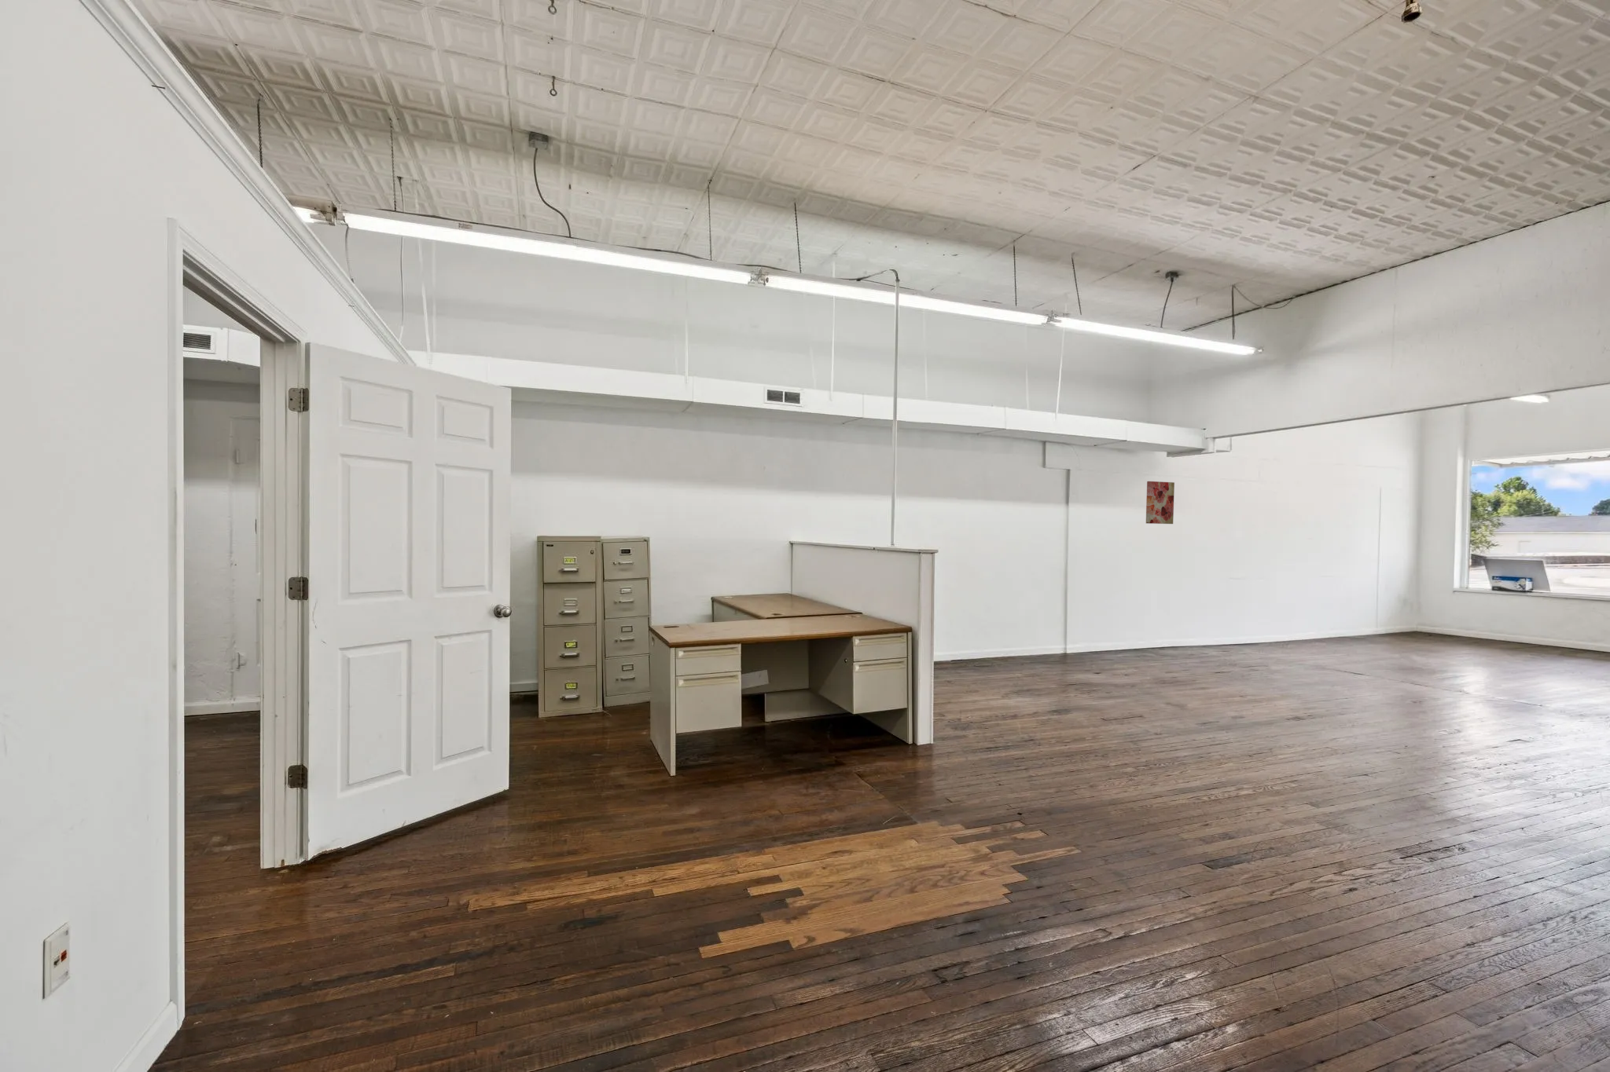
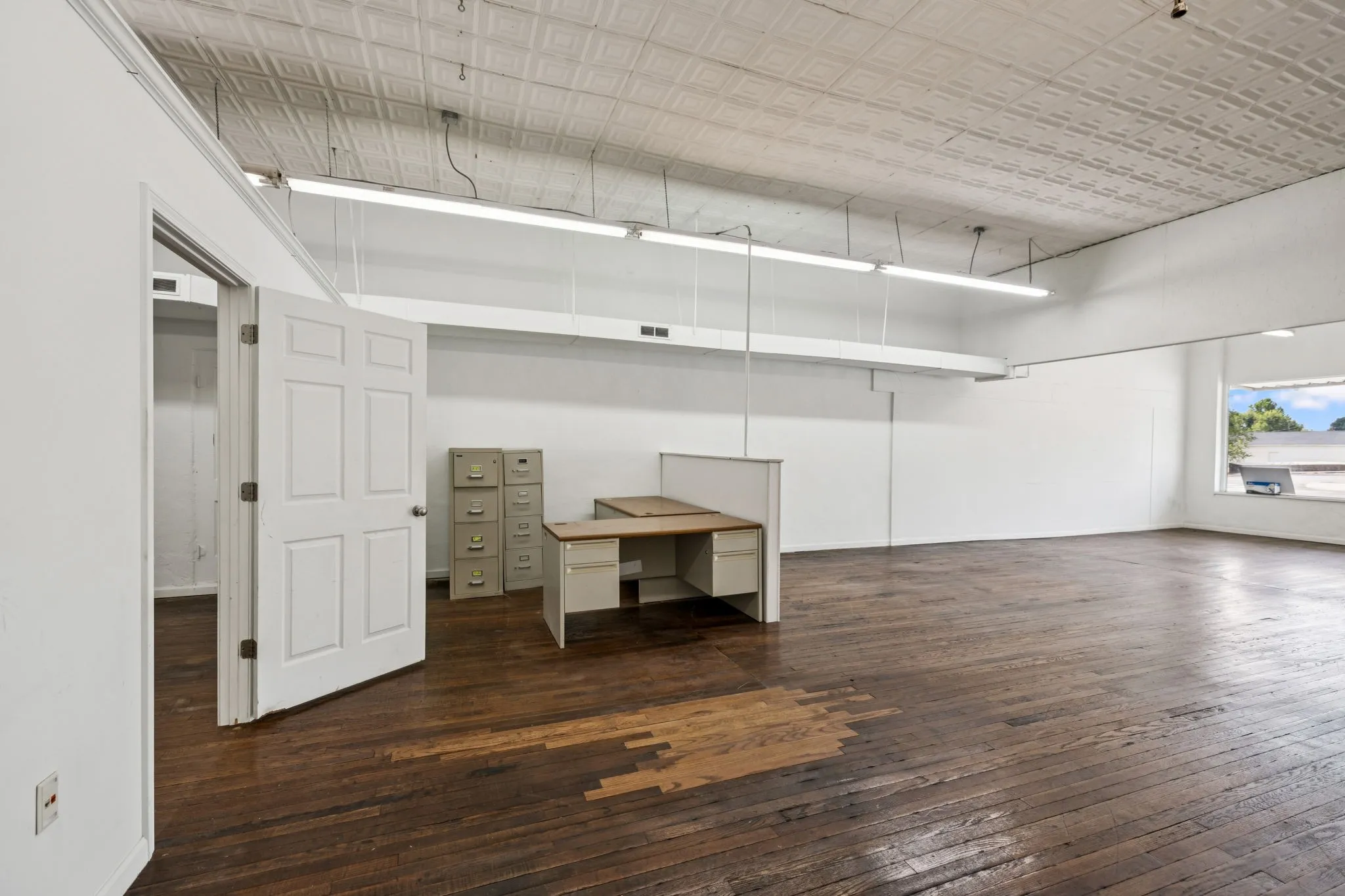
- wall art (1160, 502)
